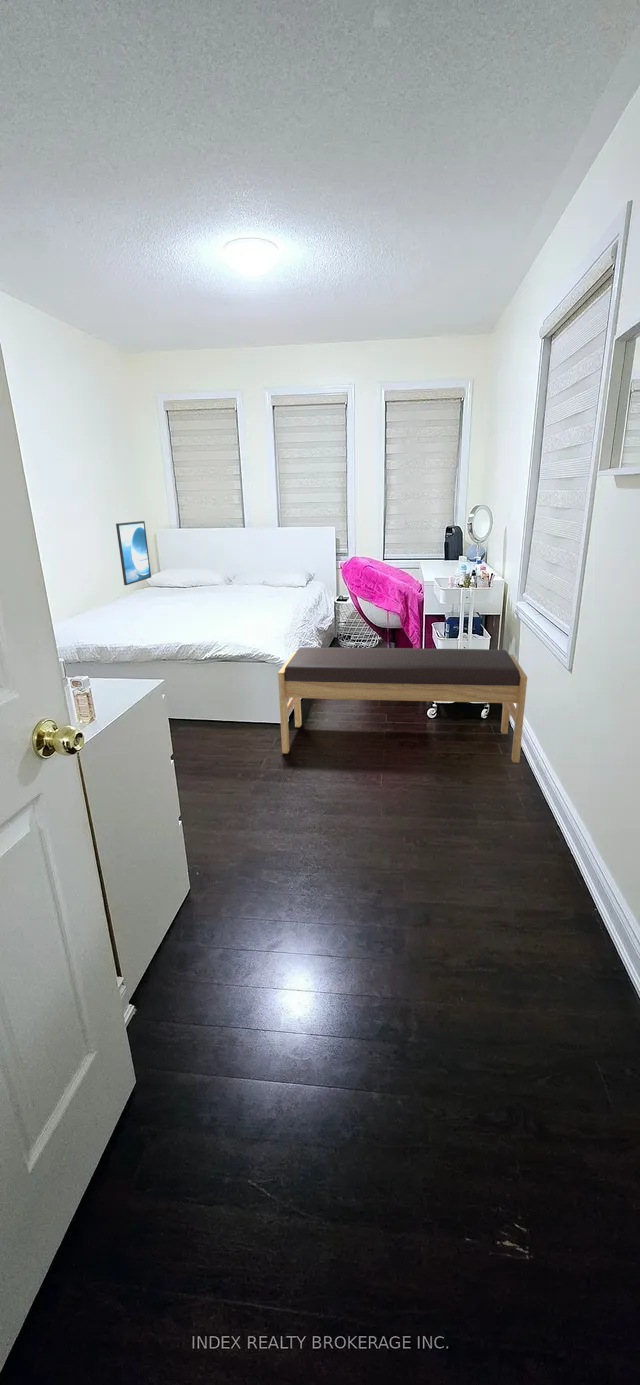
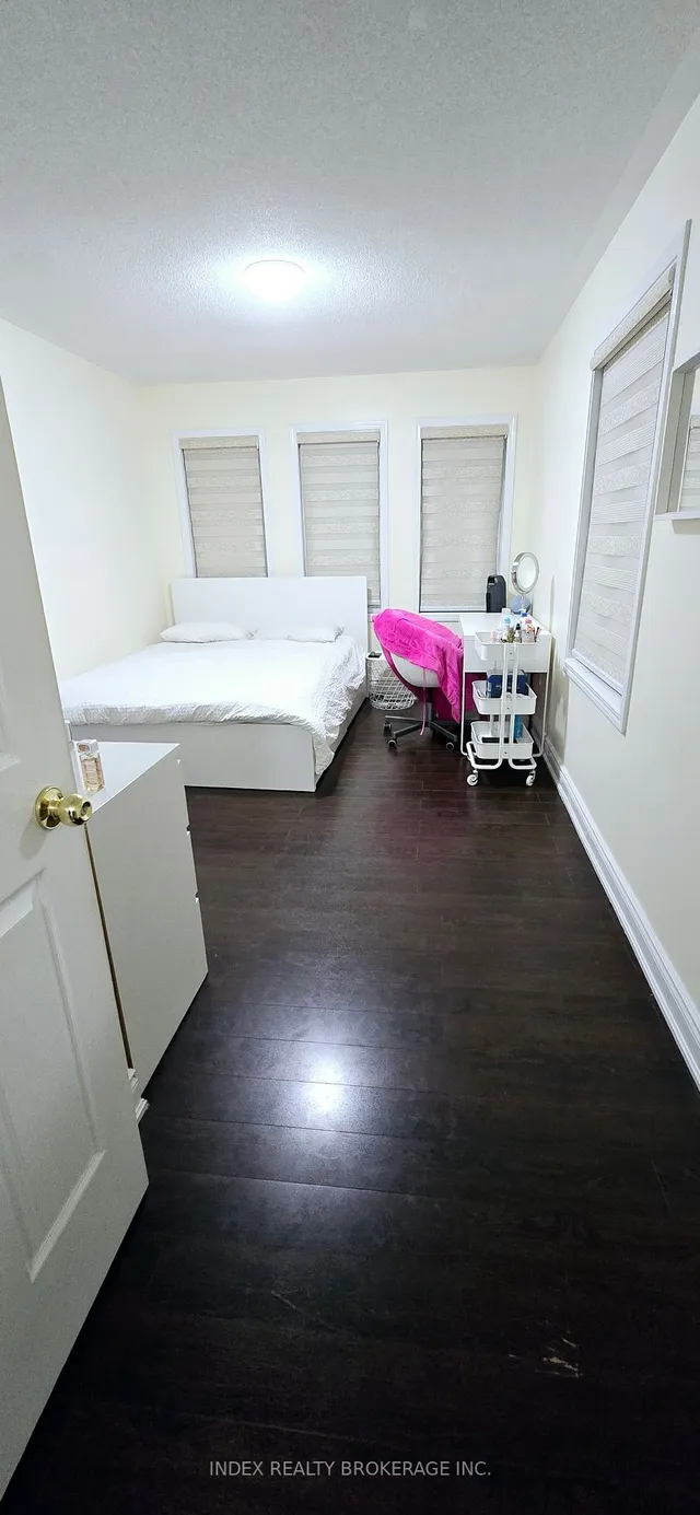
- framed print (134, 552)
- bench (398, 699)
